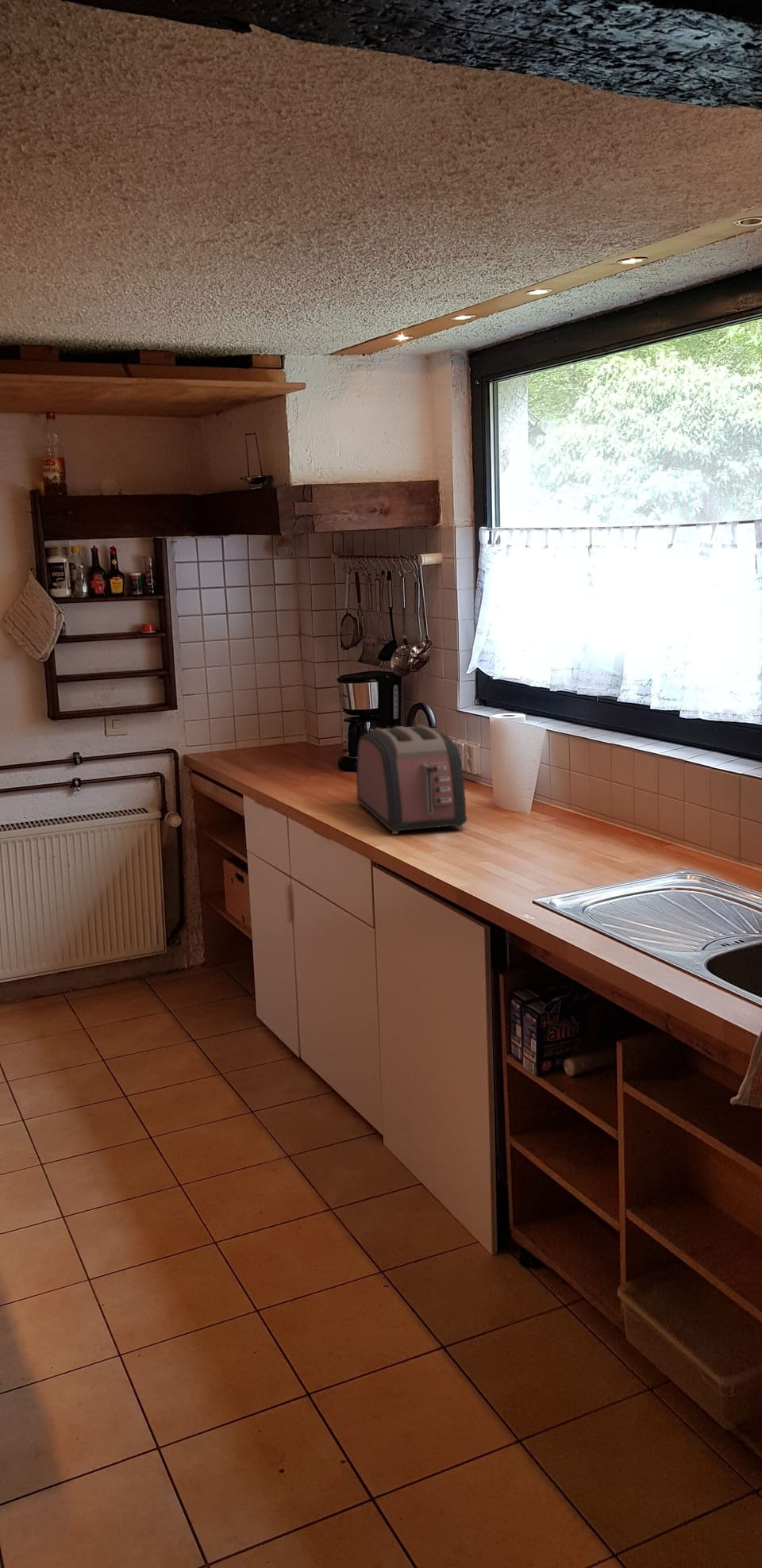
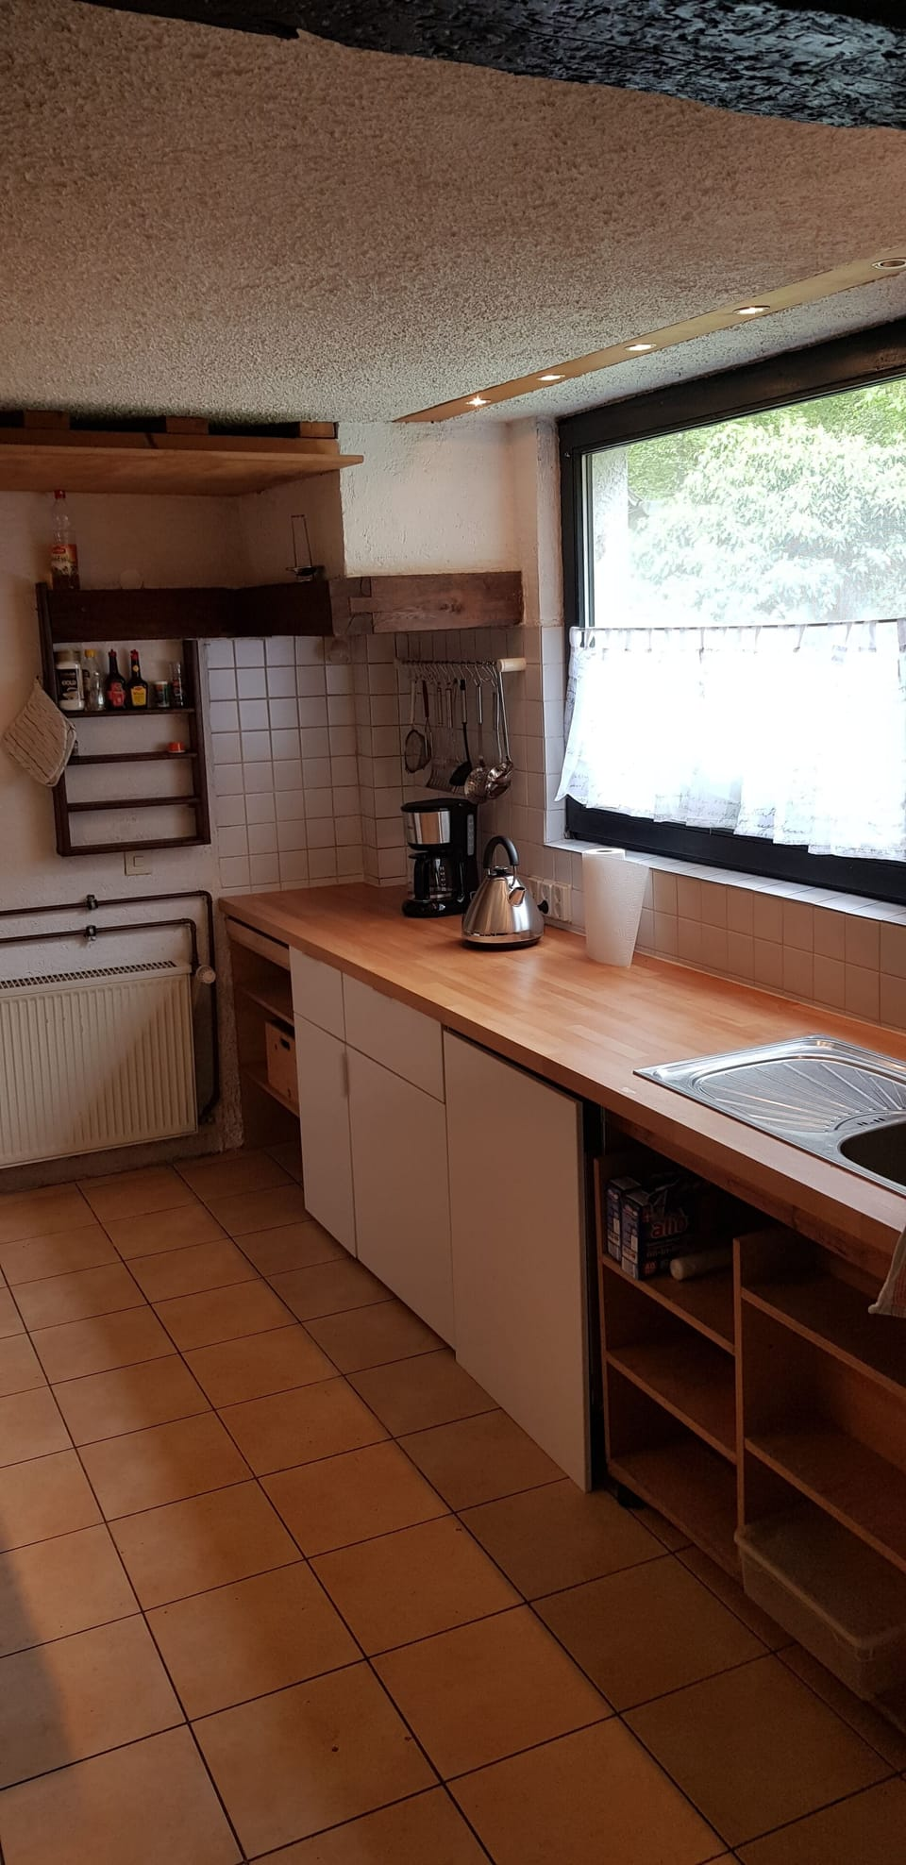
- toaster (409, 774)
